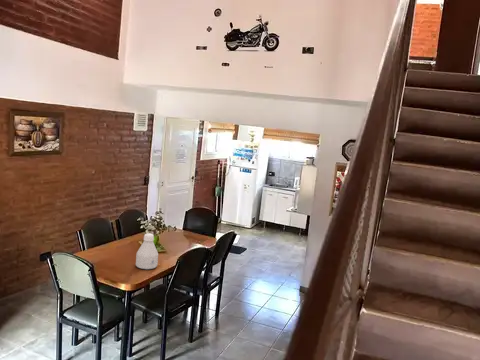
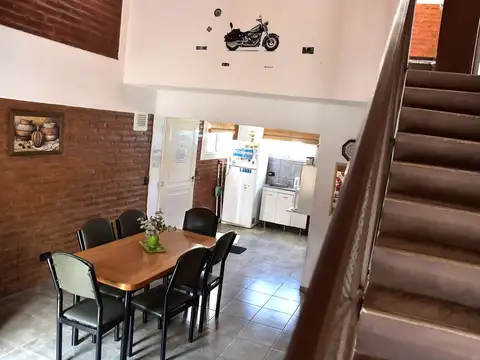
- bottle (147, 250)
